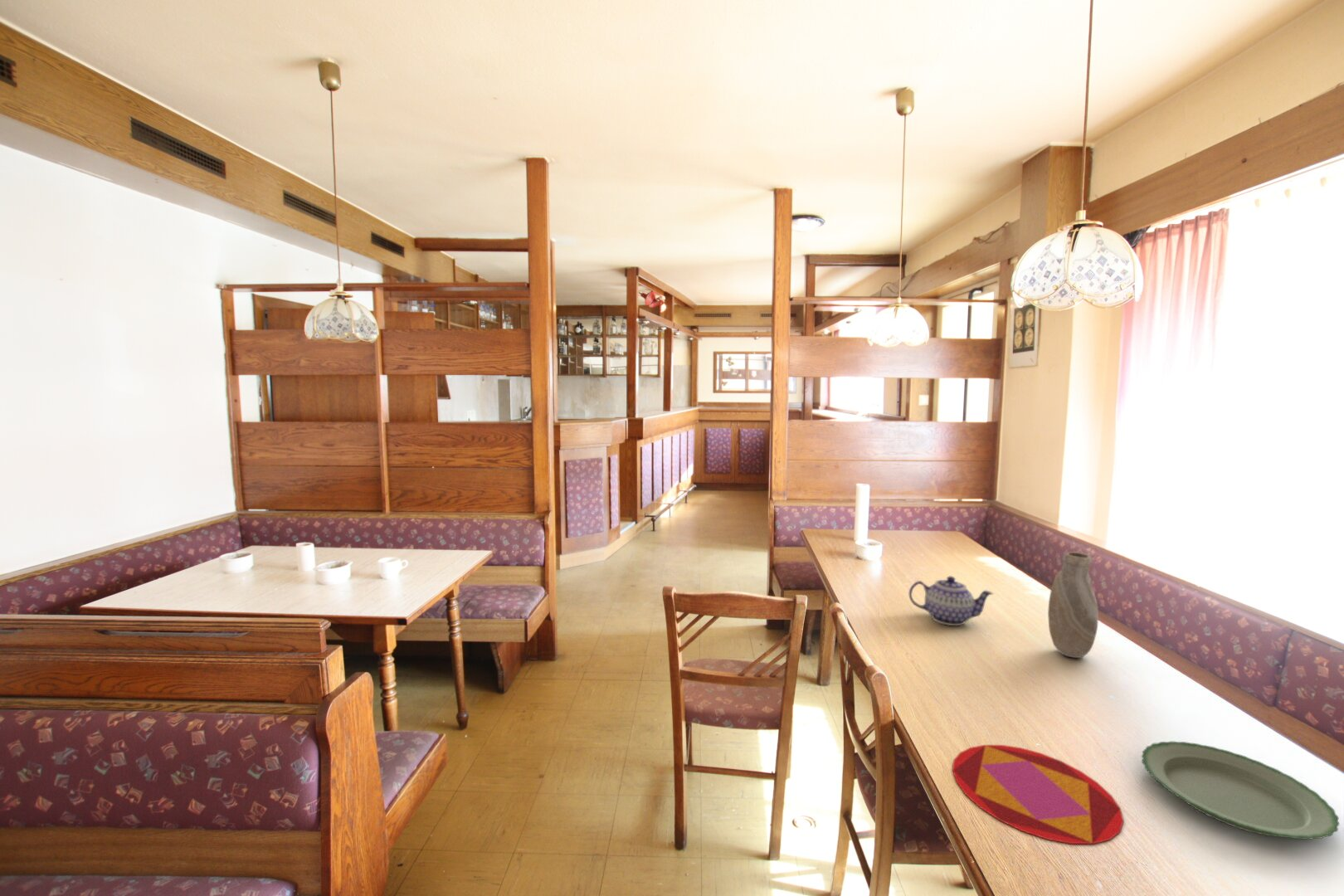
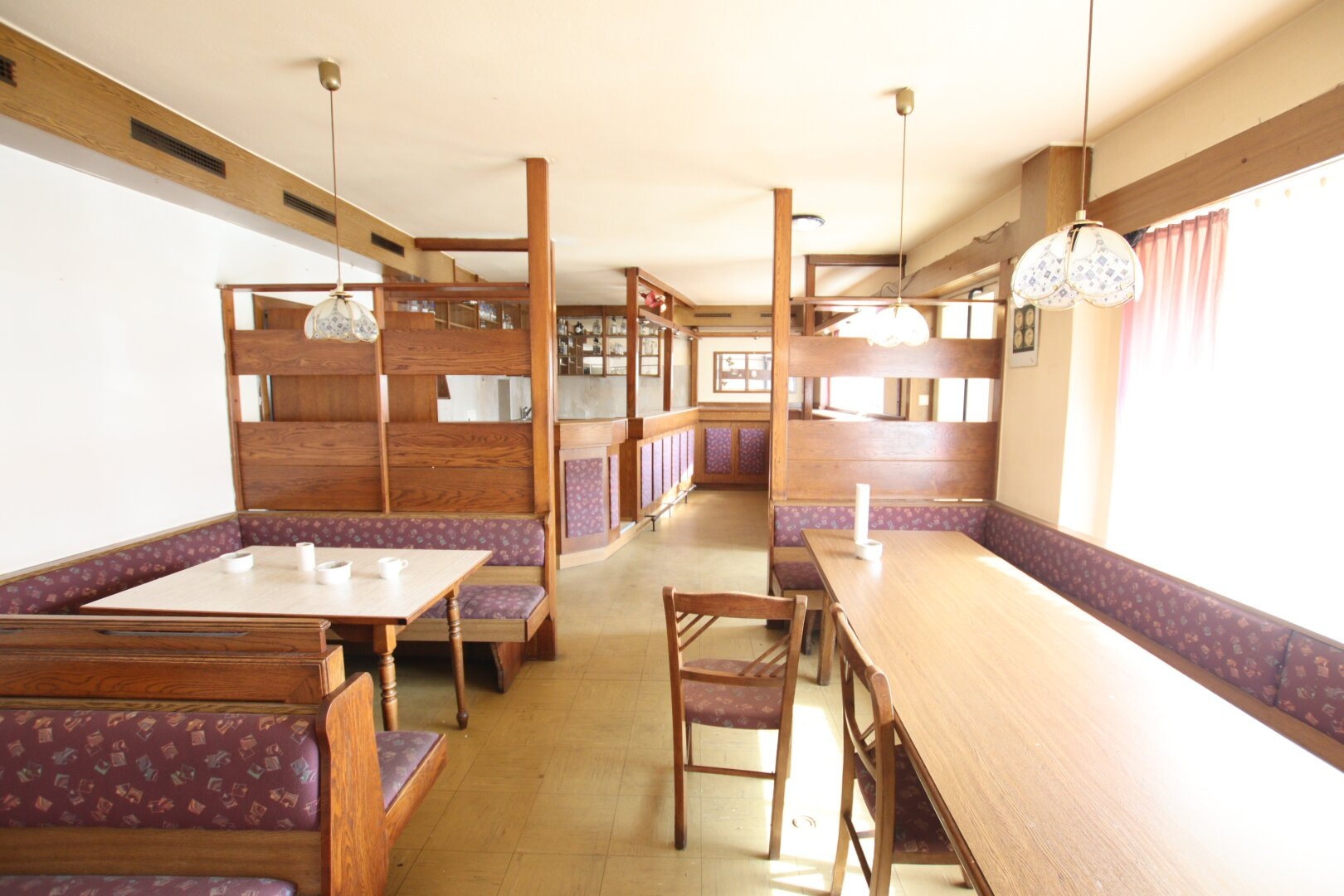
- plate (1231, 791)
- teapot (949, 598)
- vase (1074, 604)
- plate (1032, 788)
